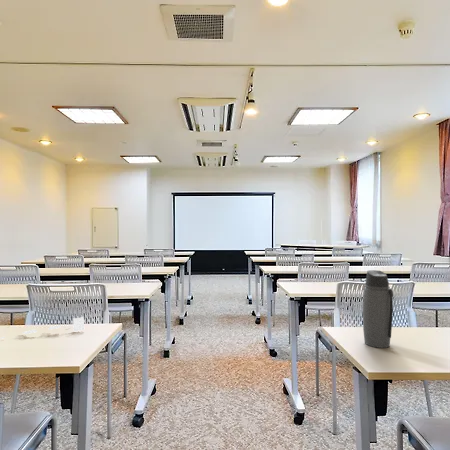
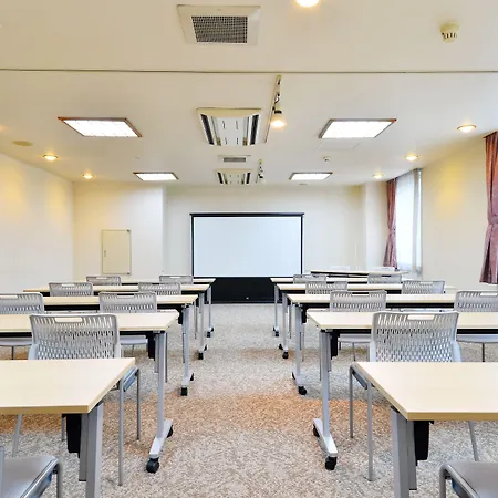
- water bottle (377, 307)
- papers (36, 330)
